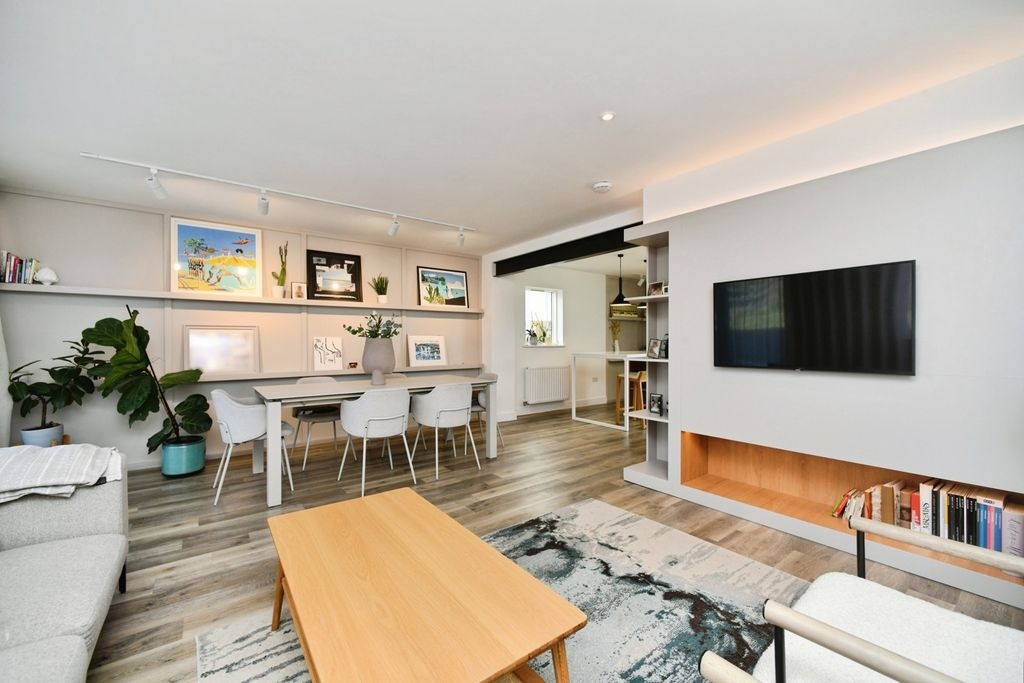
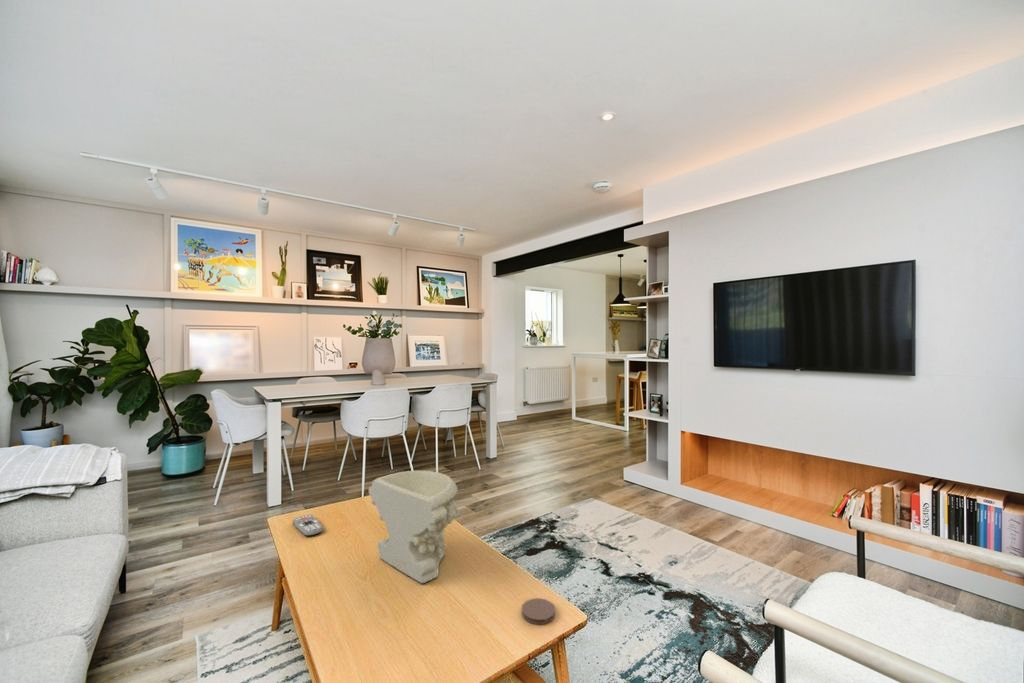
+ remote control (308, 525)
+ coaster (538, 610)
+ decorative bowl (420, 522)
